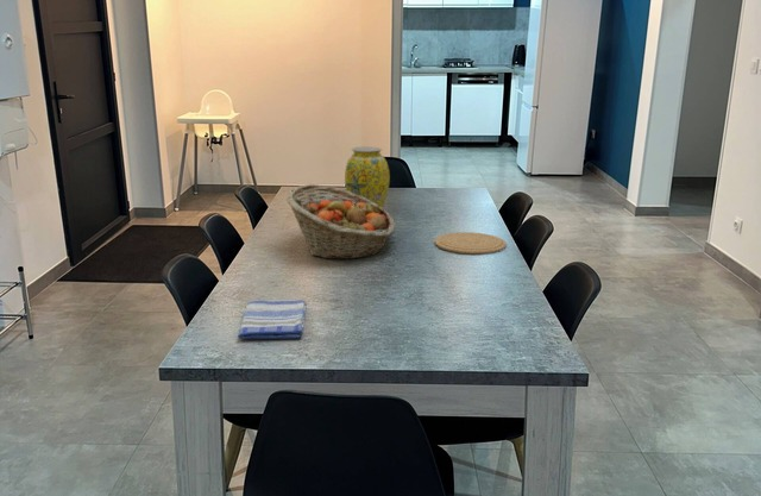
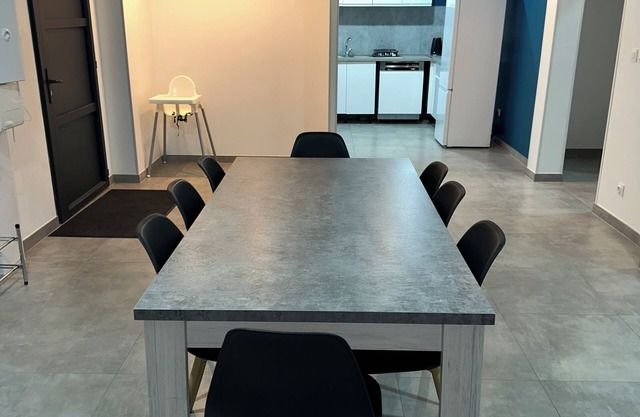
- dish towel (273, 318)
- vase (366, 182)
- plate (470, 241)
- fruit basket (341, 219)
